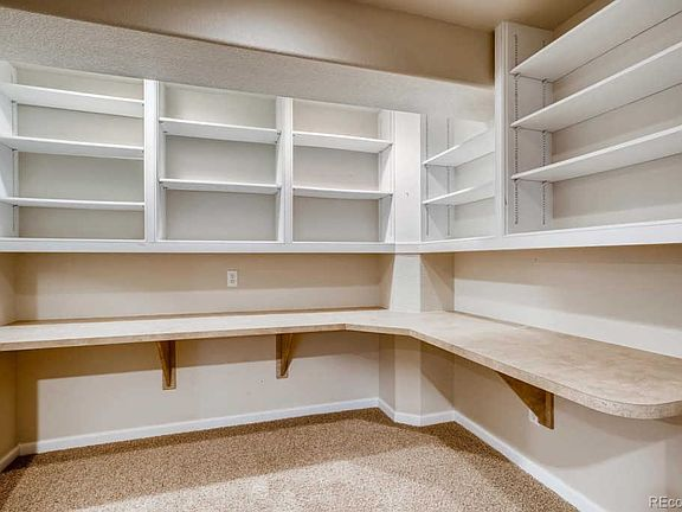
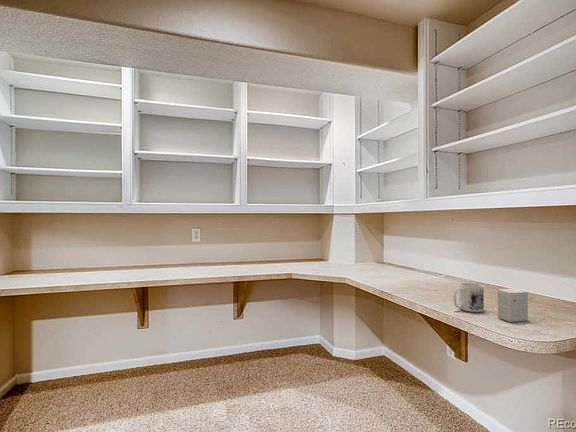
+ mug (467, 297)
+ small box (512, 304)
